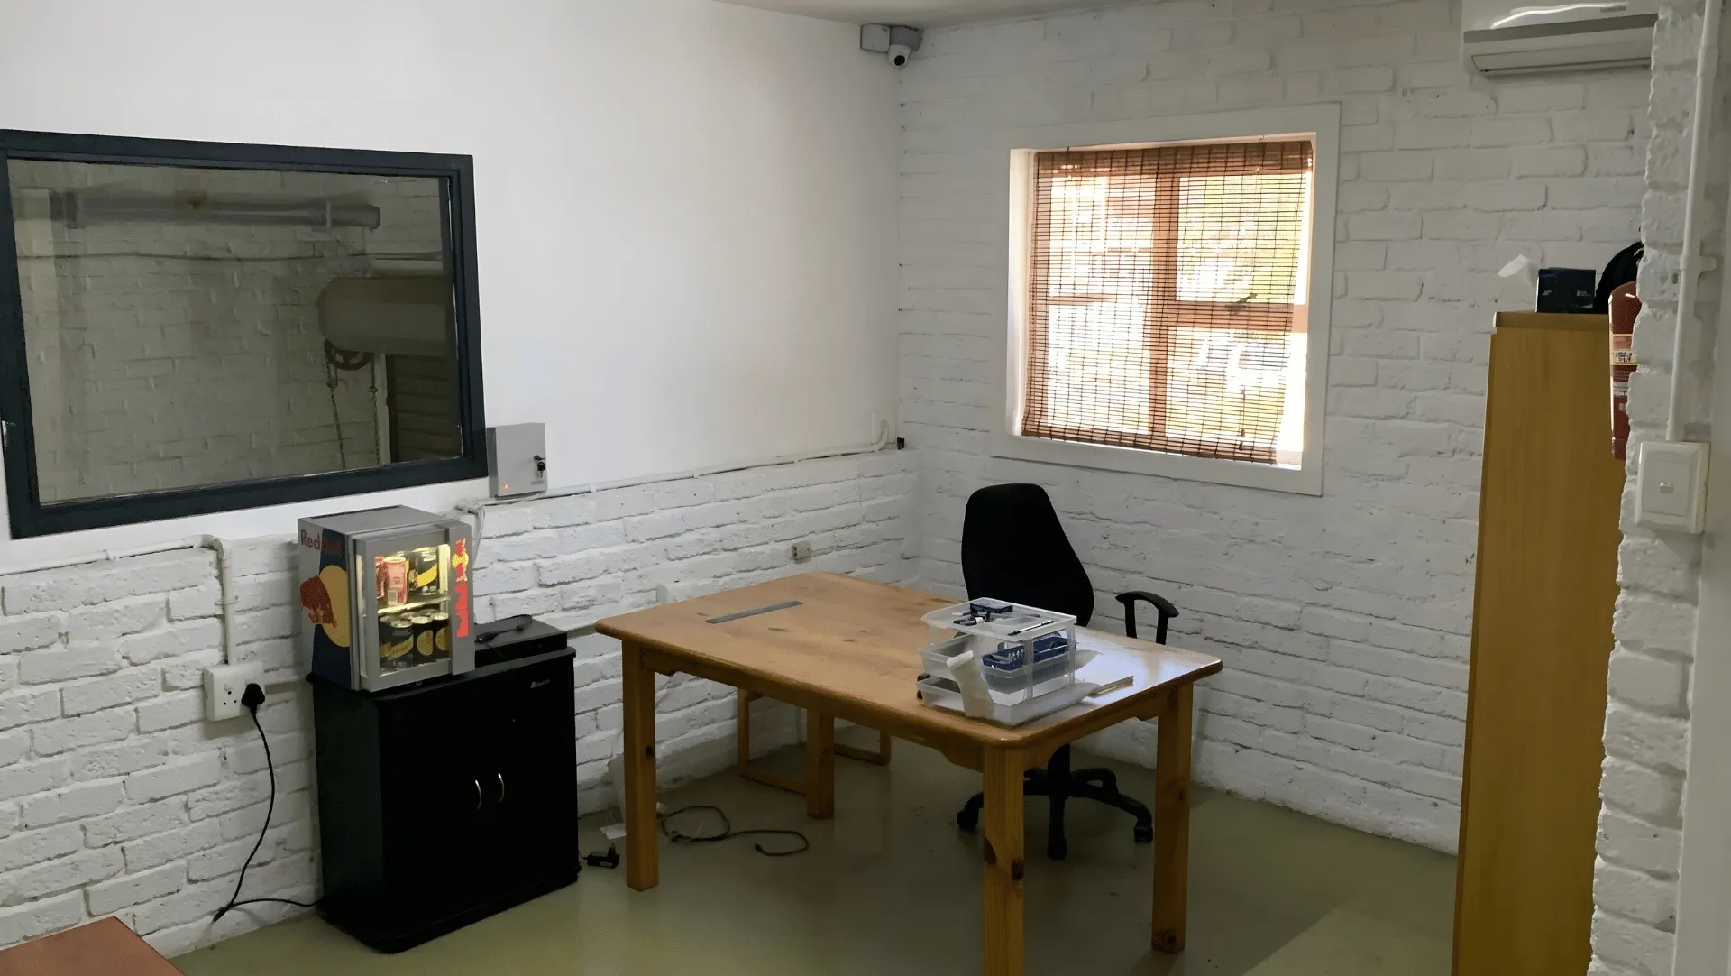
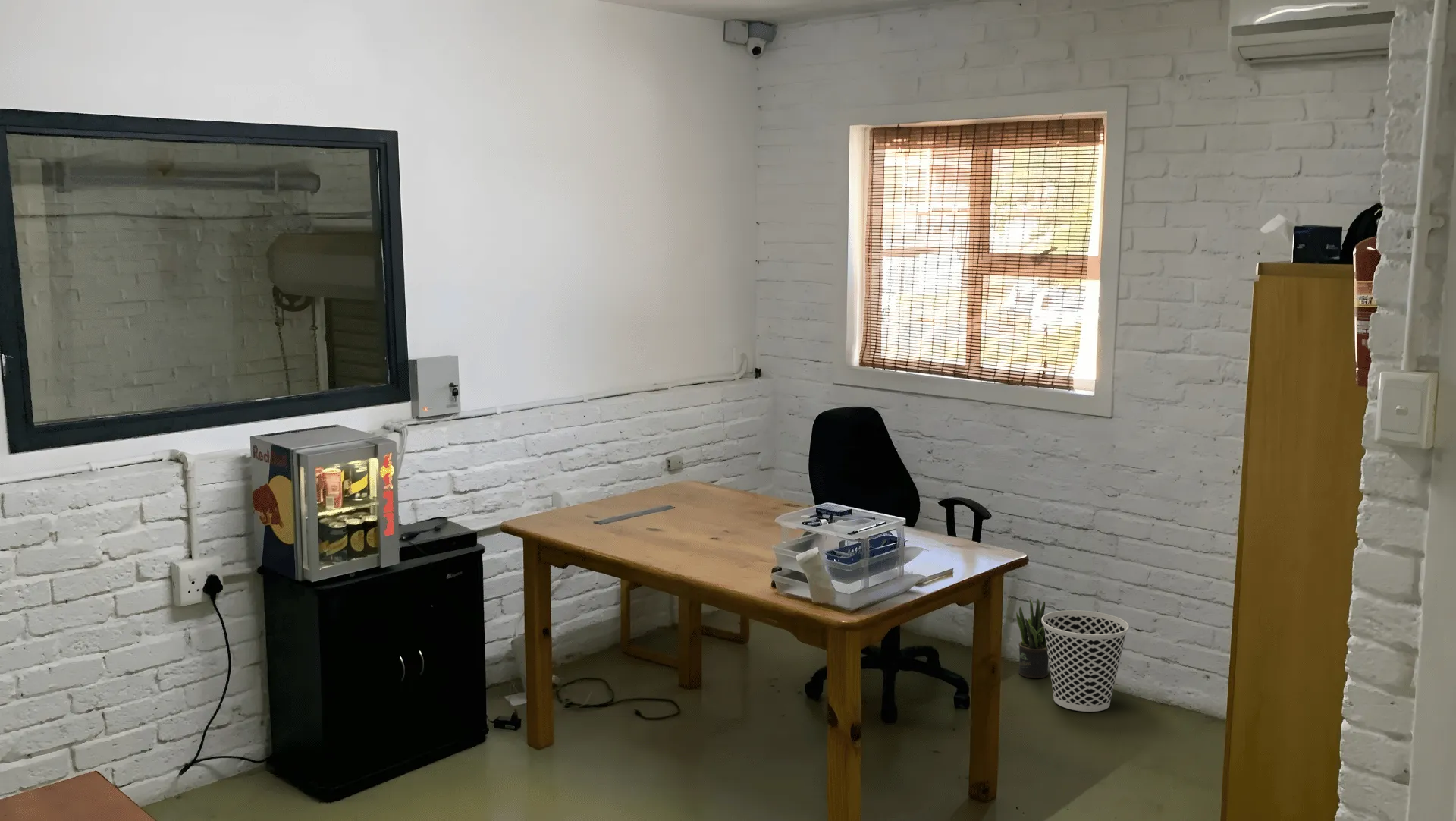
+ potted plant (1033, 637)
+ wastebasket (1083, 662)
